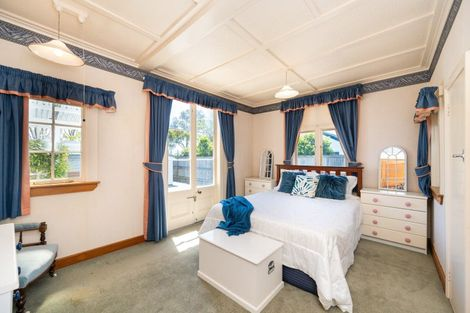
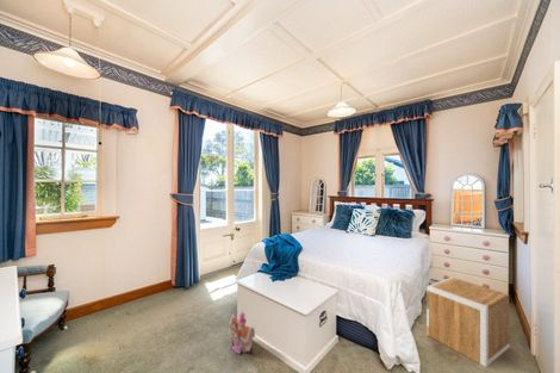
+ toy house (239, 329)
+ nightstand (466, 315)
